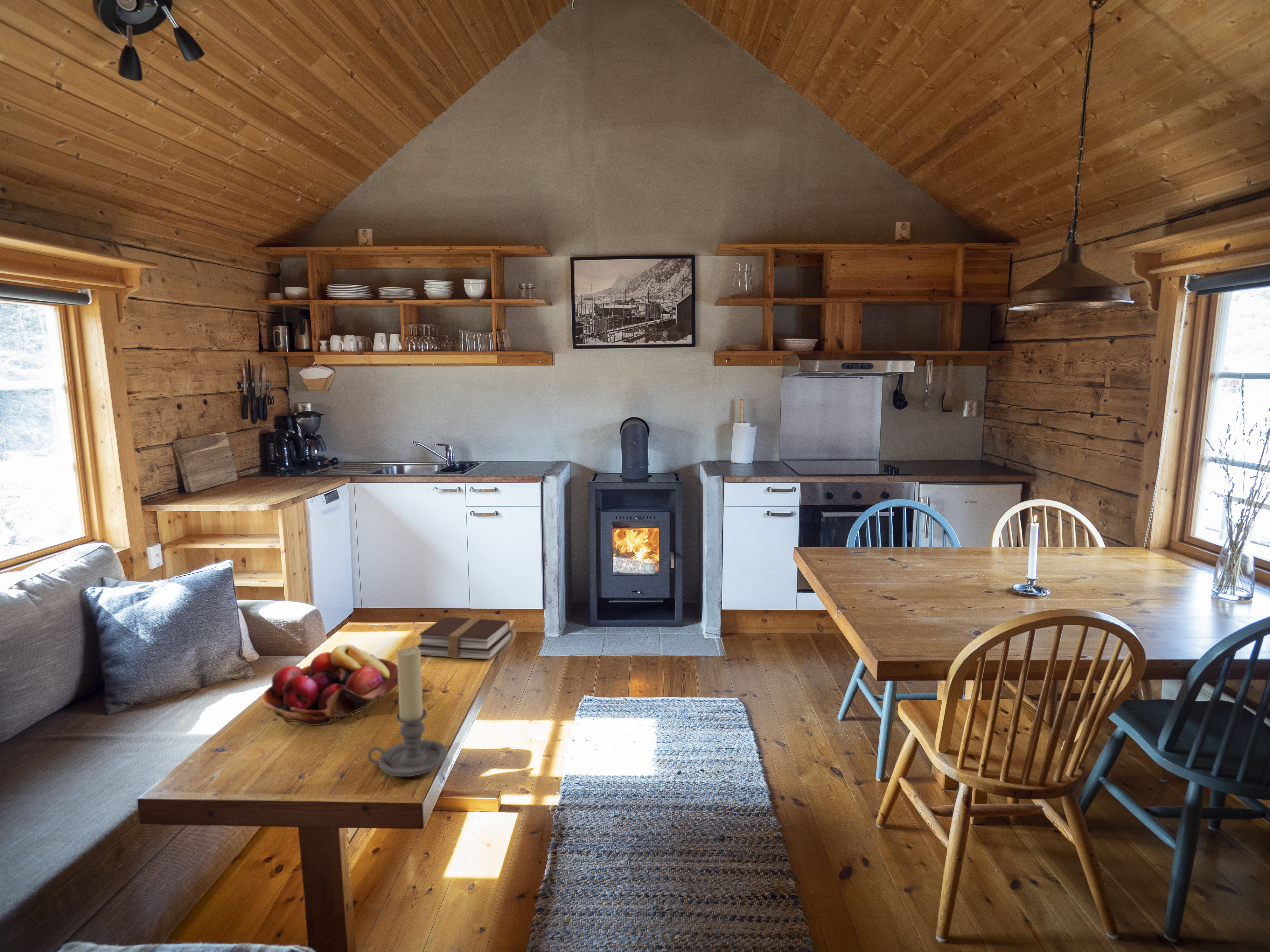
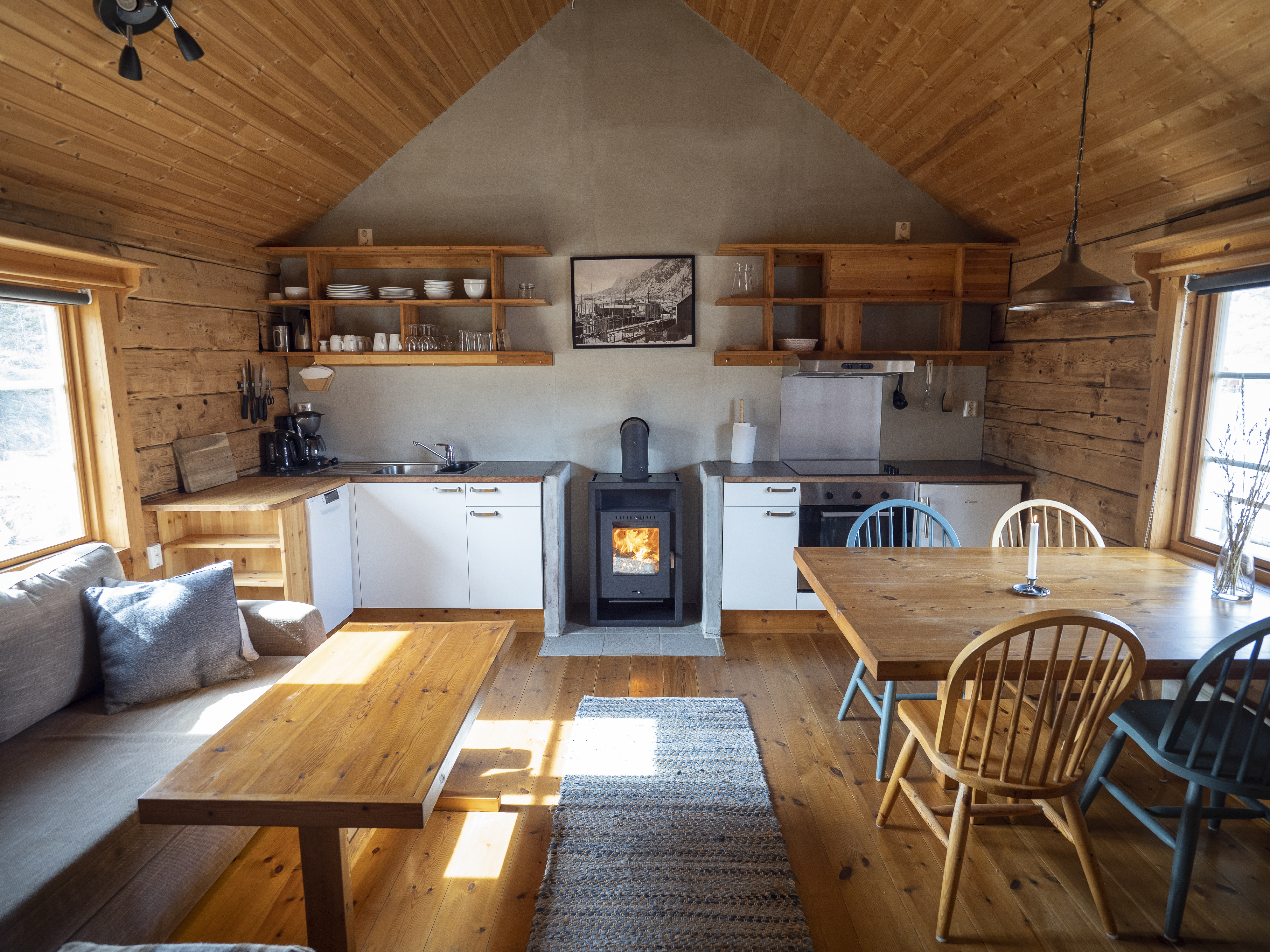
- fruit basket (337, 680)
- book (466, 637)
- candle holder (405, 707)
